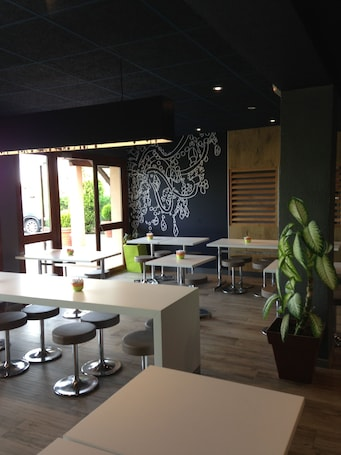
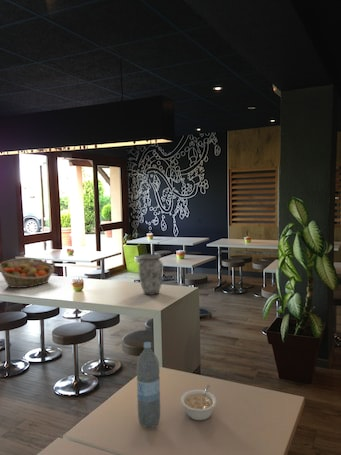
+ vase (151, 274)
+ legume (198, 404)
+ water bottle (148, 384)
+ fruit basket (26, 272)
